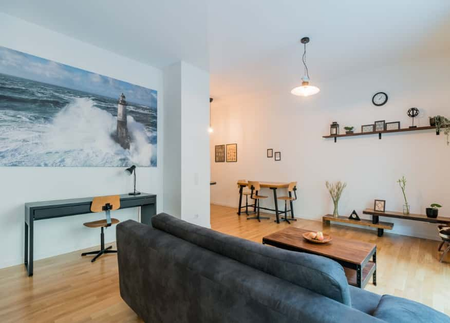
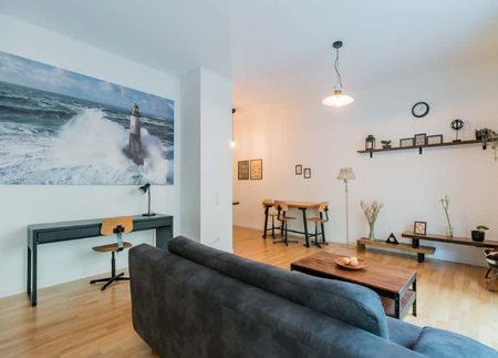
+ floor lamp (346, 206)
